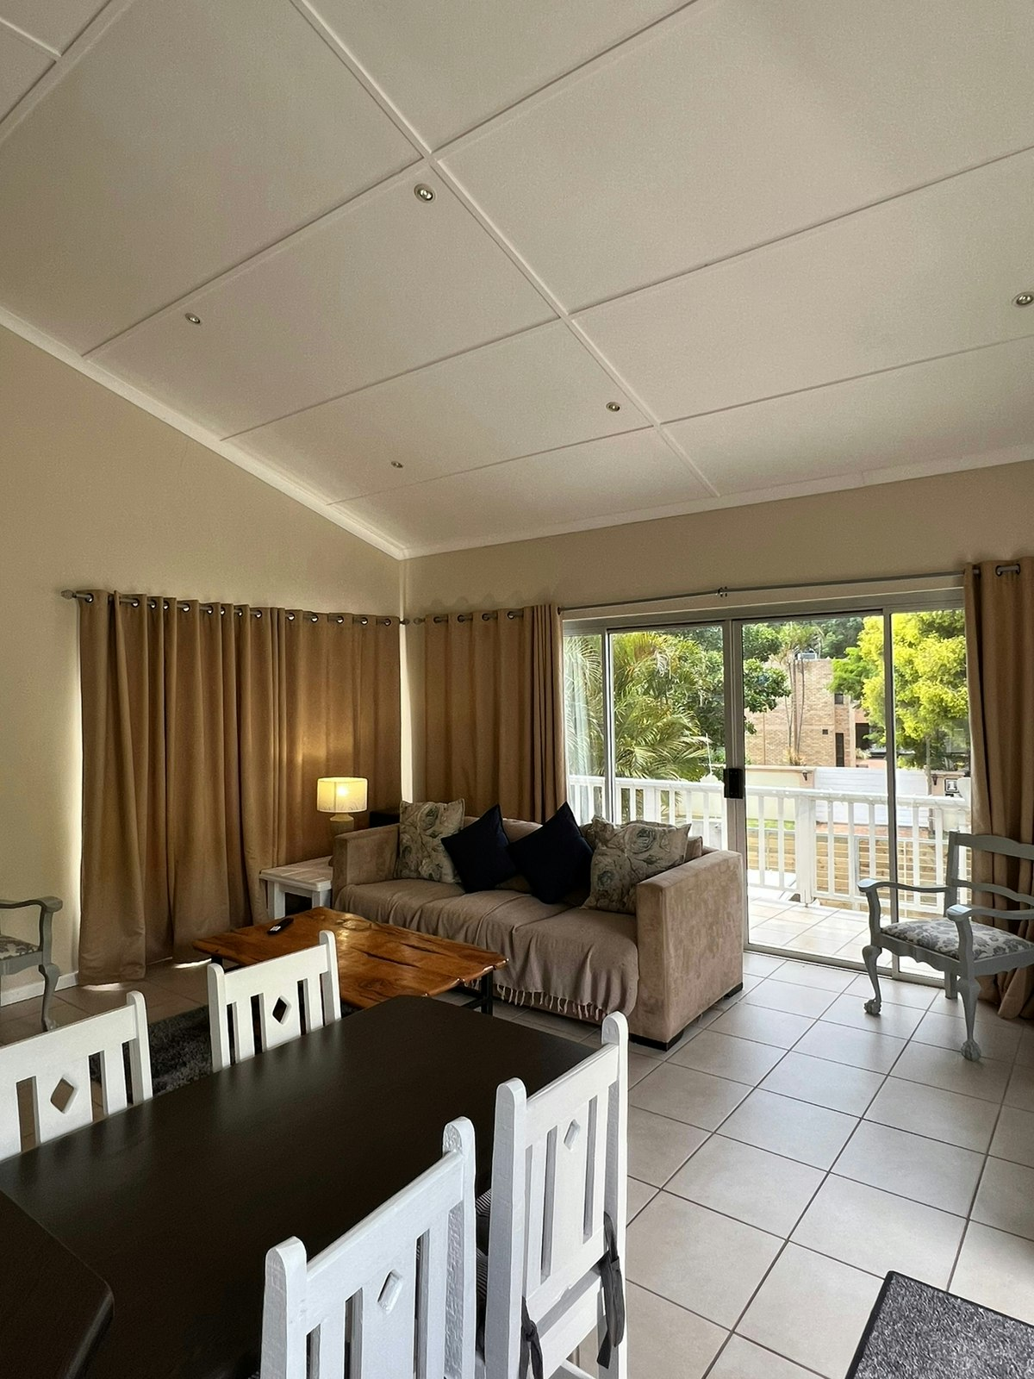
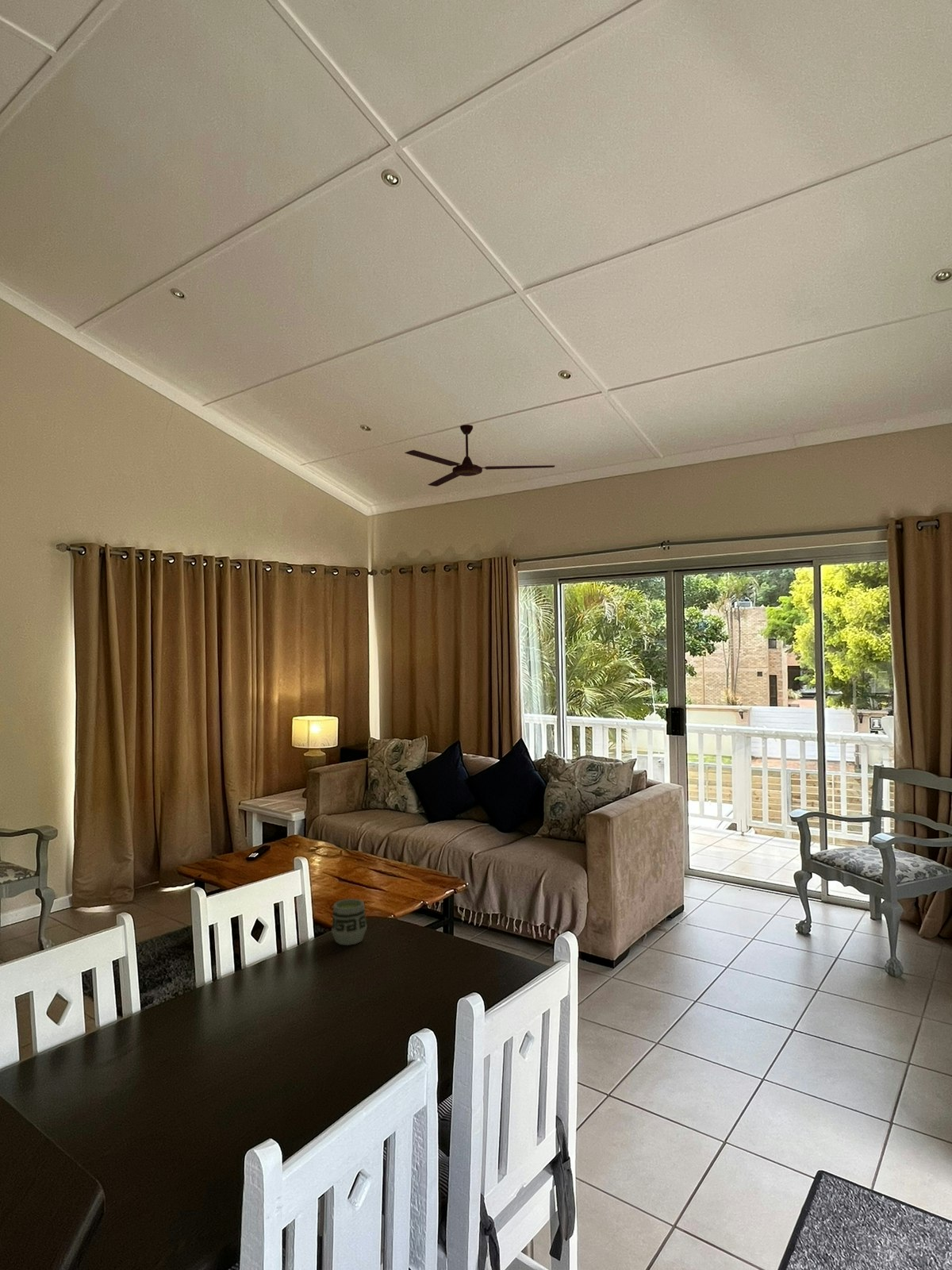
+ cup (349, 922)
+ ceiling fan (470, 458)
